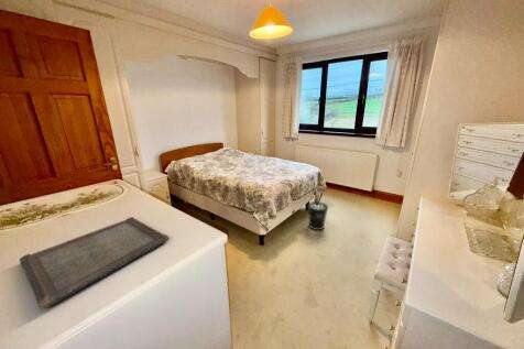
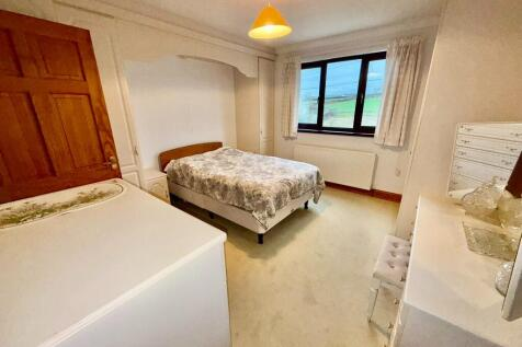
- wastebasket (317, 216)
- serving tray (100, 249)
